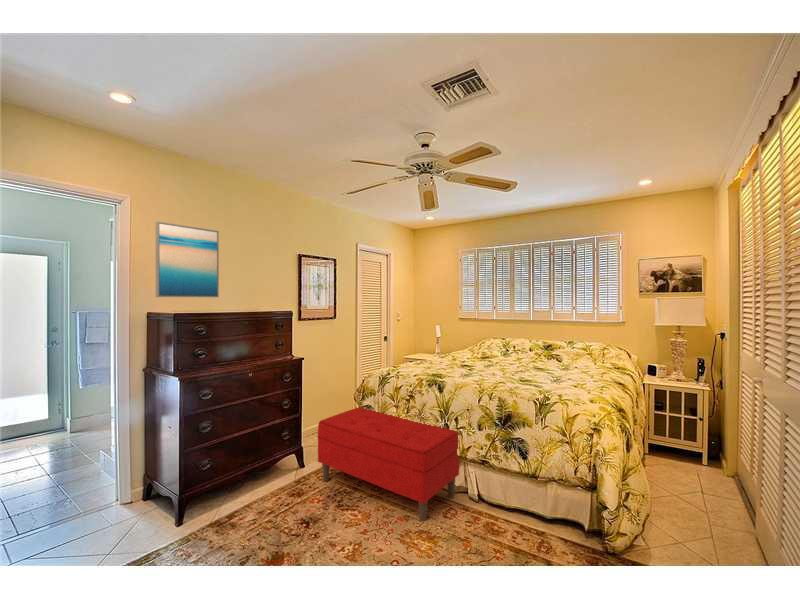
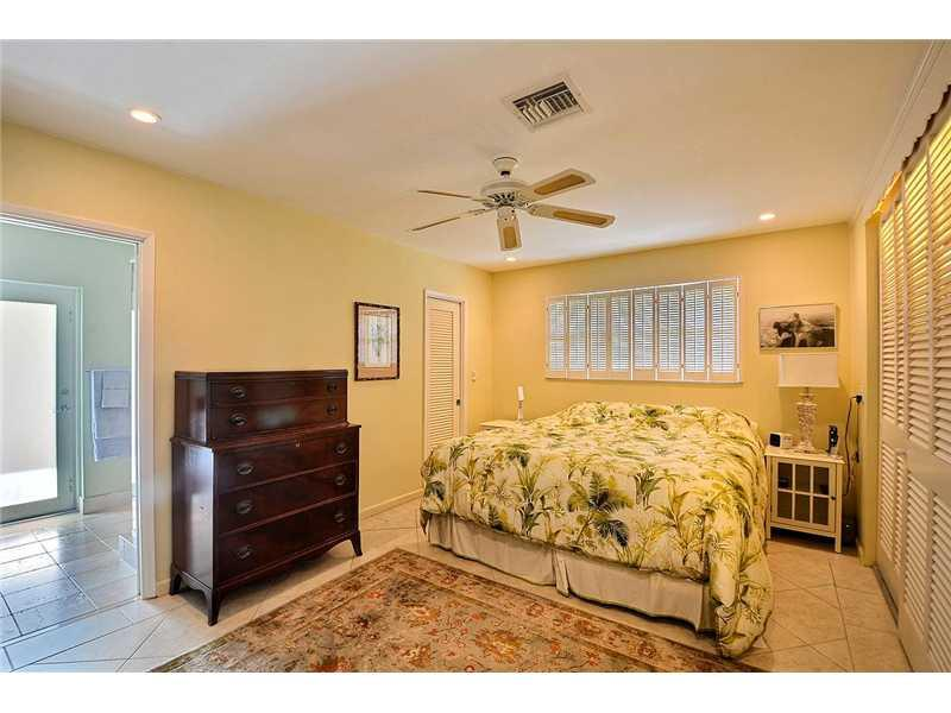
- bench (385, 456)
- wall art (189, 262)
